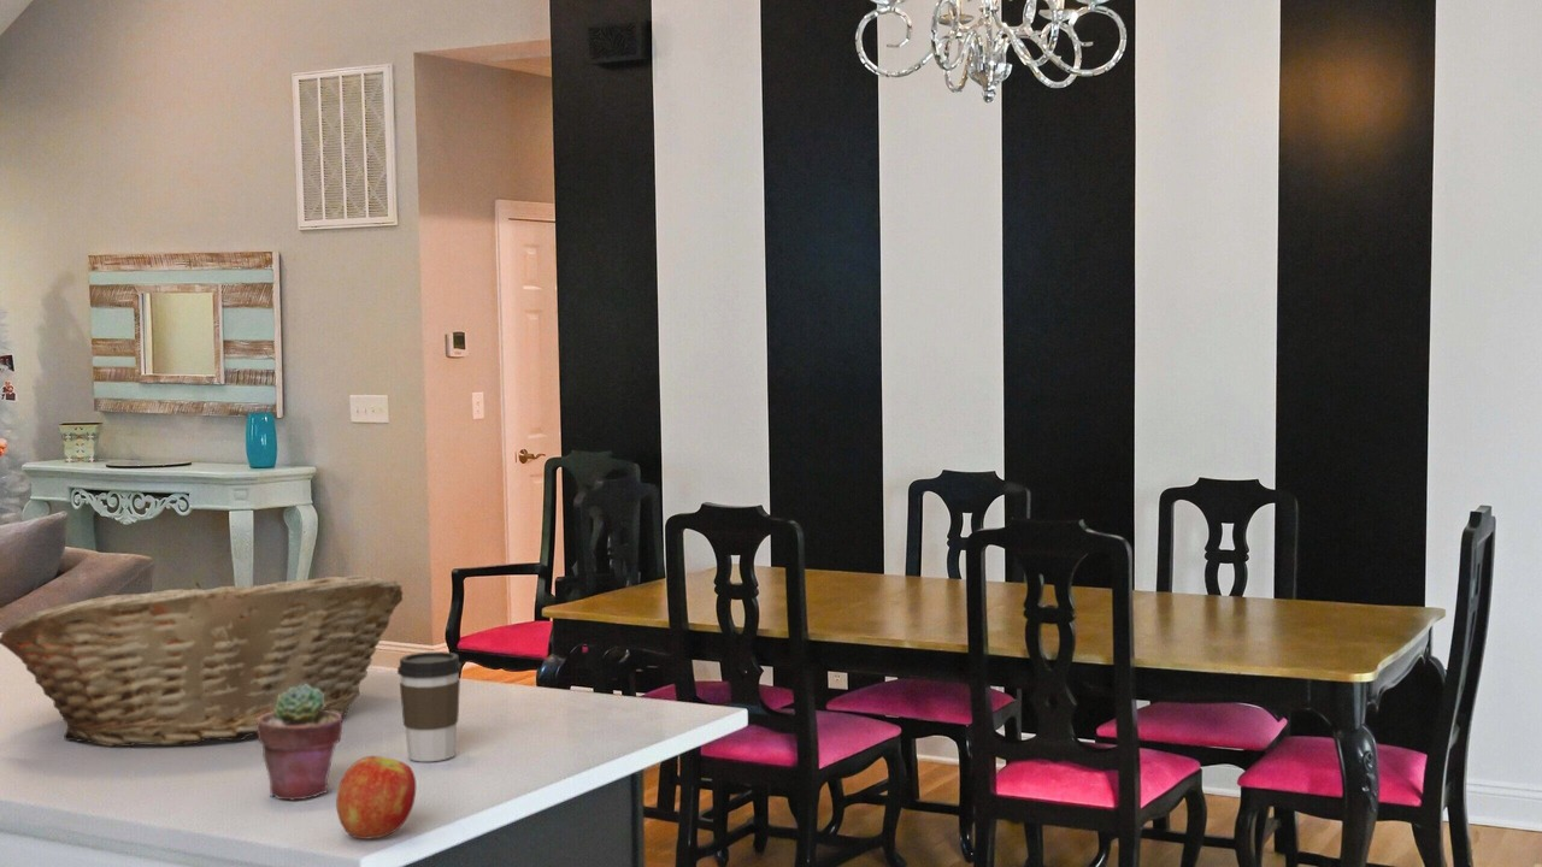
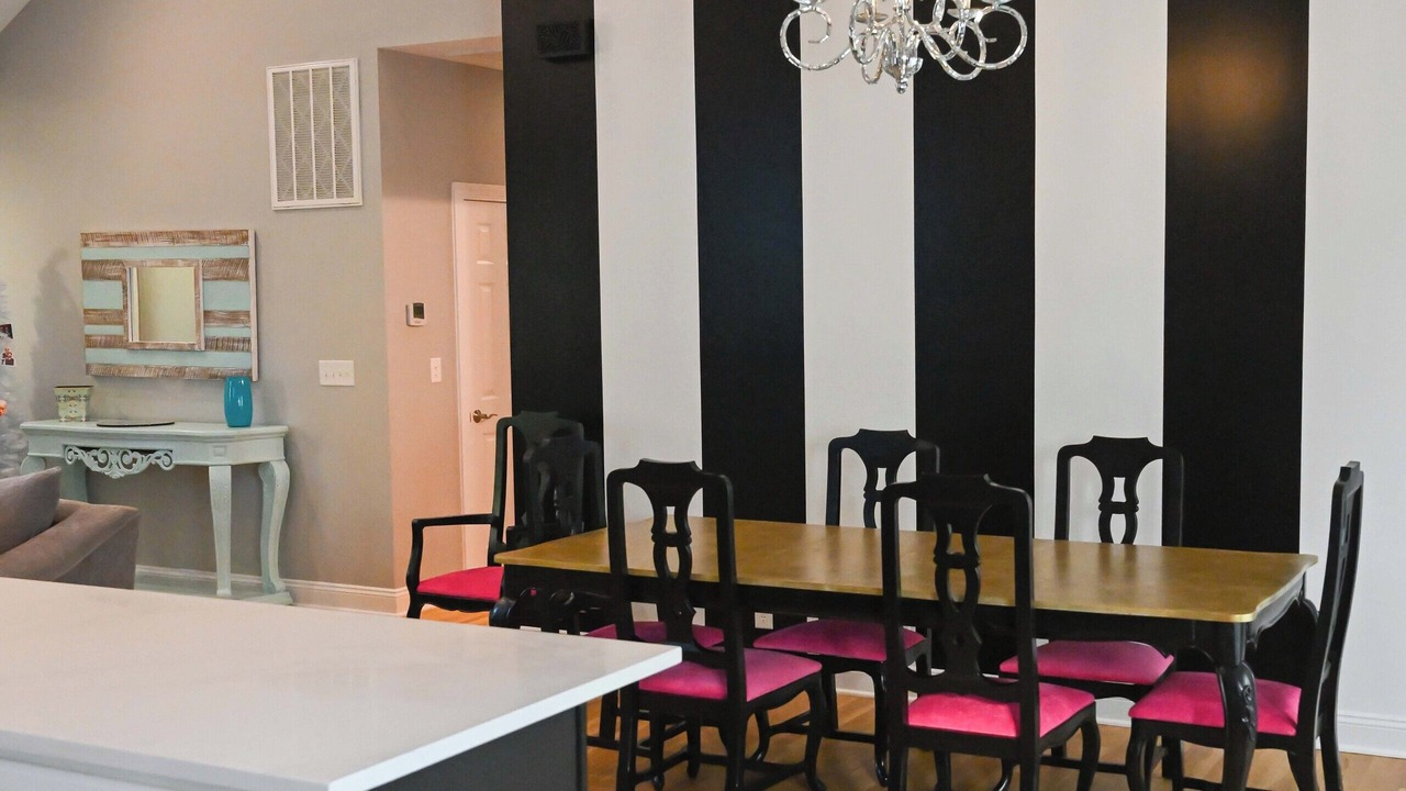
- fruit (376, 795)
- fruit basket (212, 645)
- potted succulent (300, 738)
- coffee cup (430, 706)
